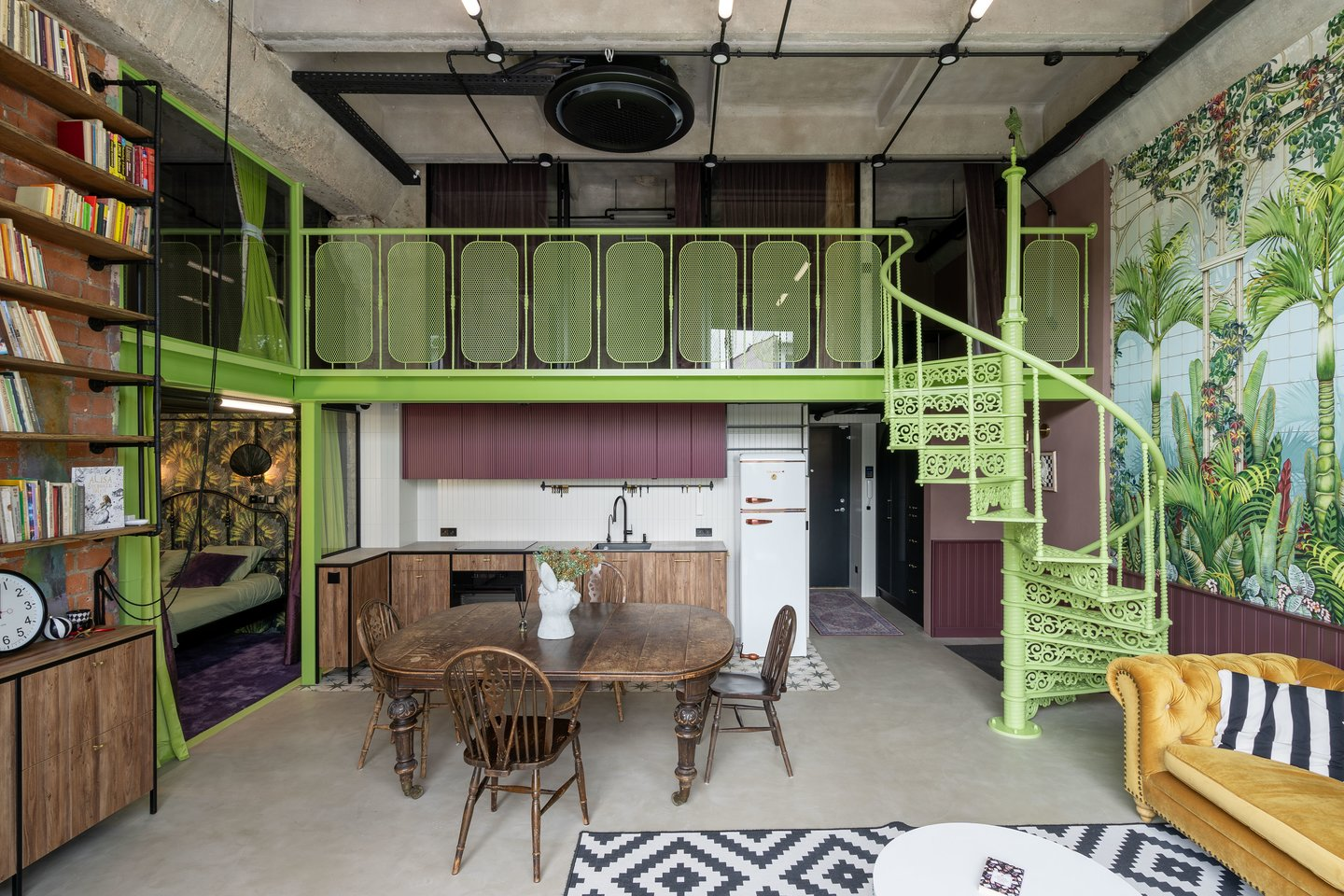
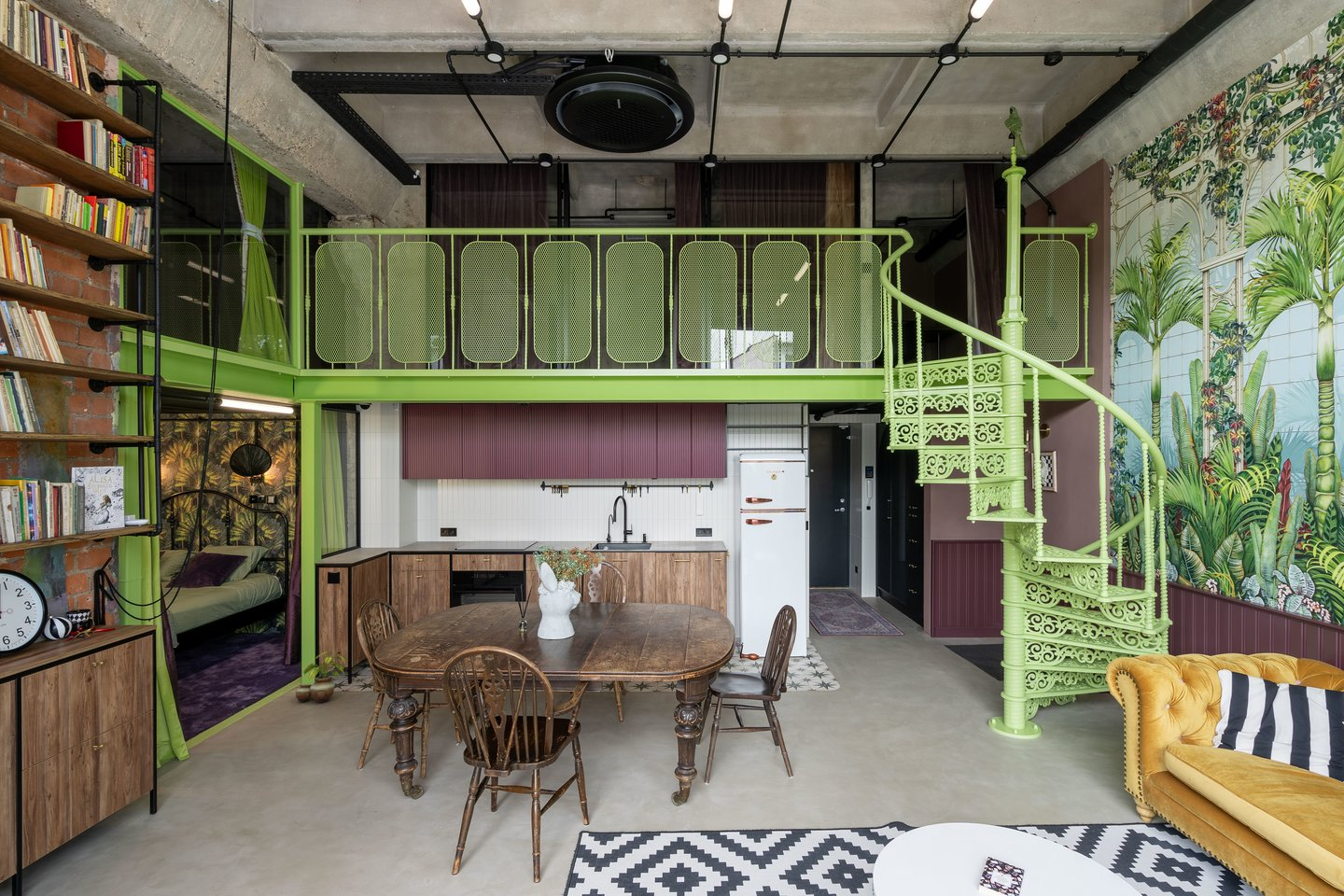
+ potted plant (324, 676)
